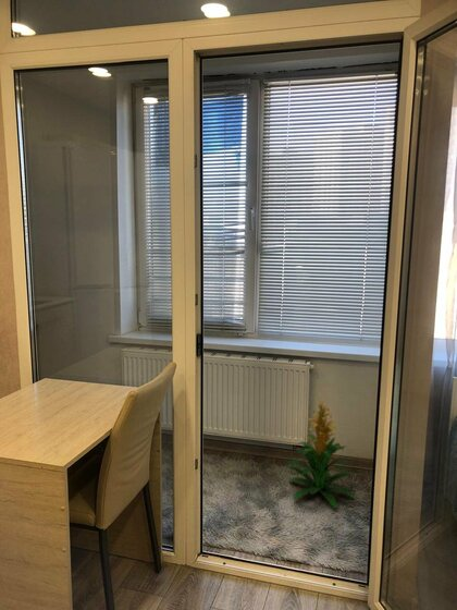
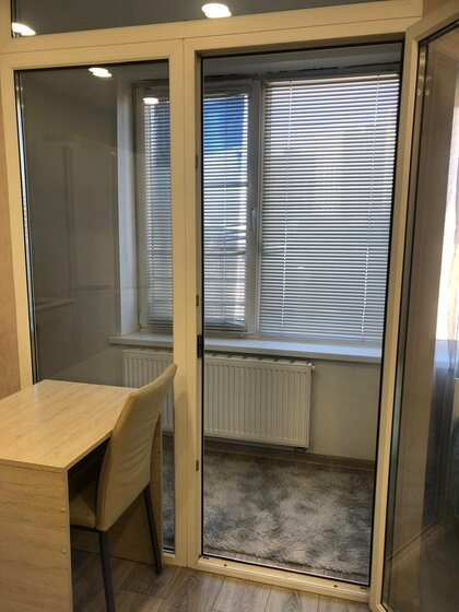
- indoor plant (321, 444)
